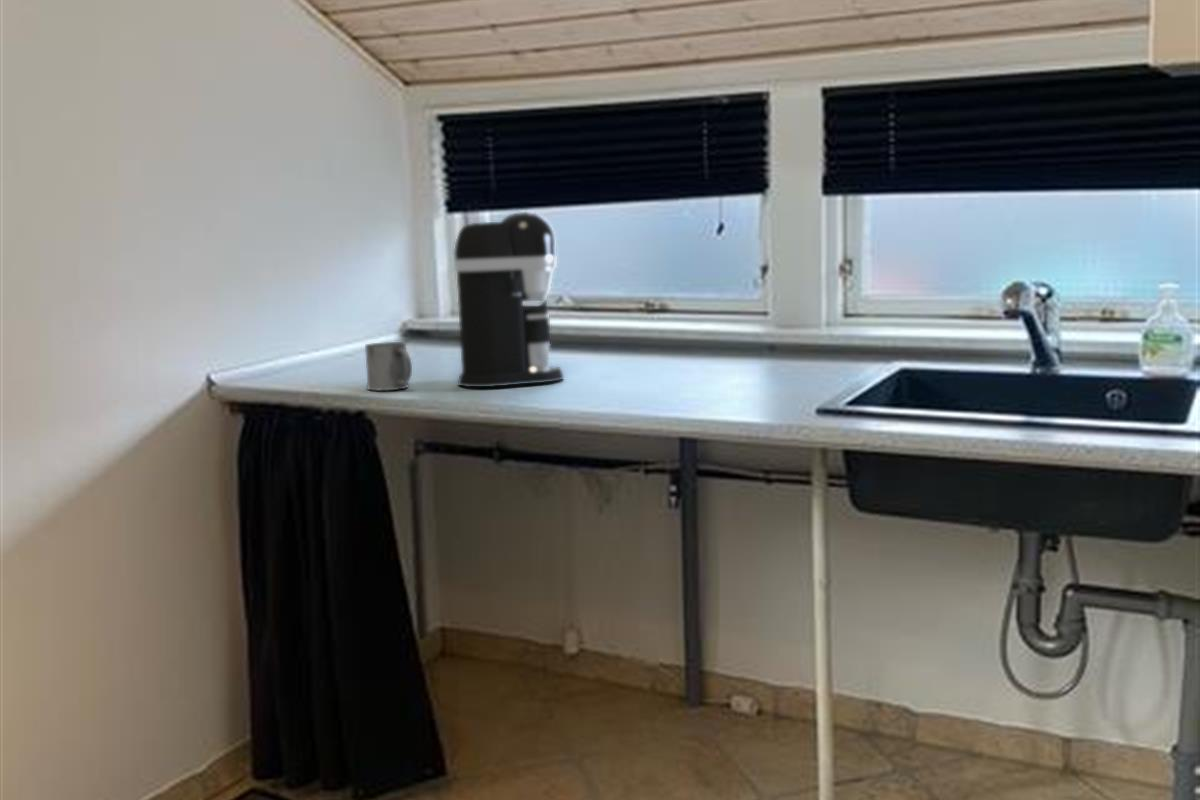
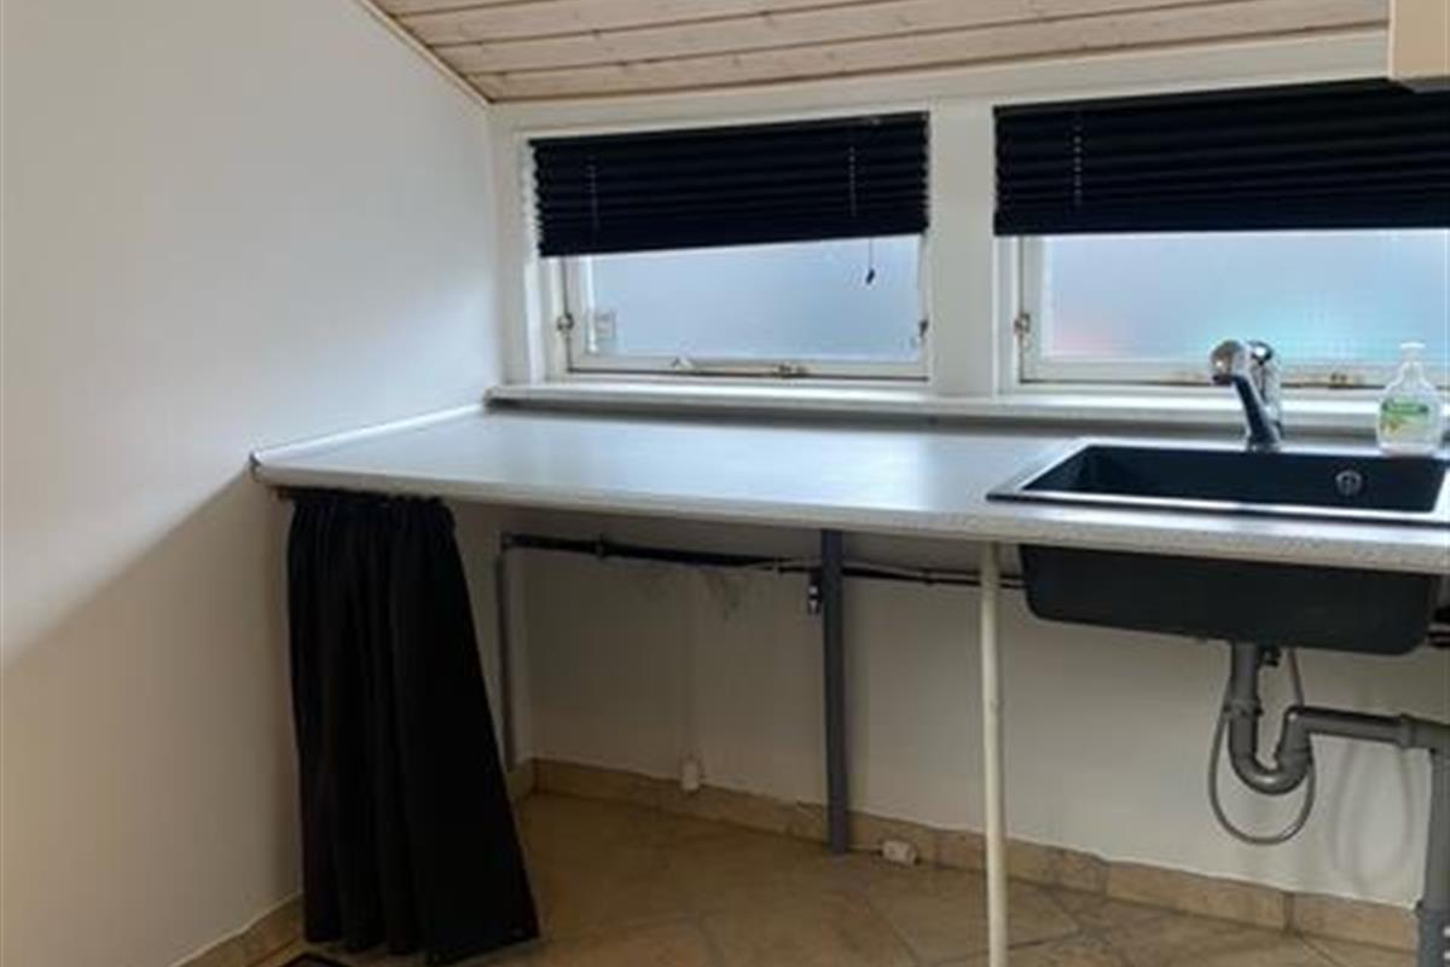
- coffee maker (507, 298)
- mug (392, 366)
